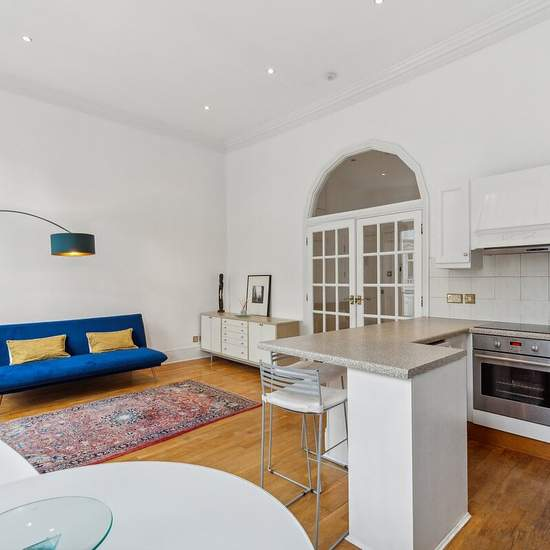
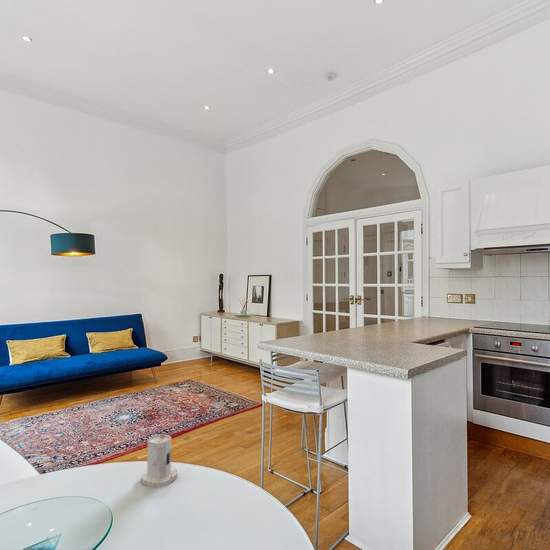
+ candle (159, 455)
